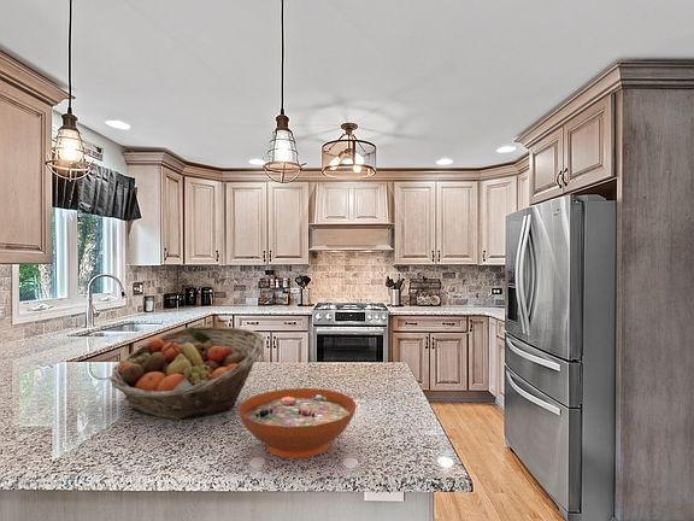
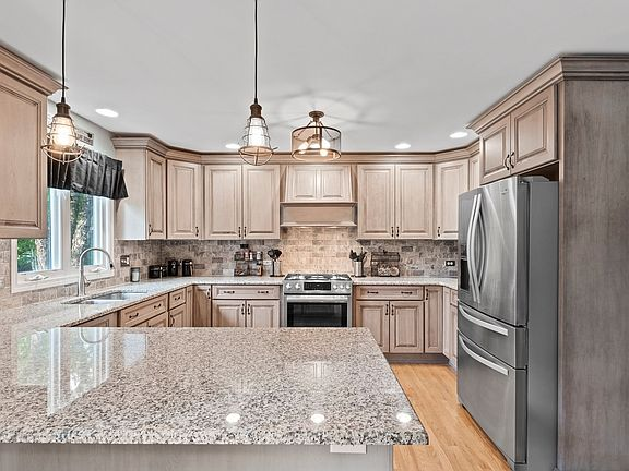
- decorative bowl (298, 423)
- fruit basket (189, 367)
